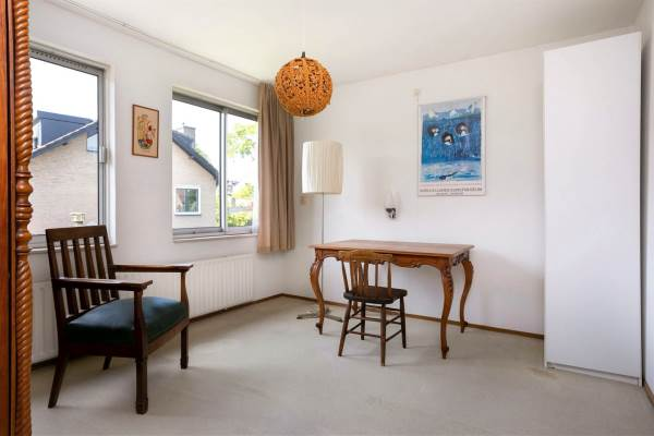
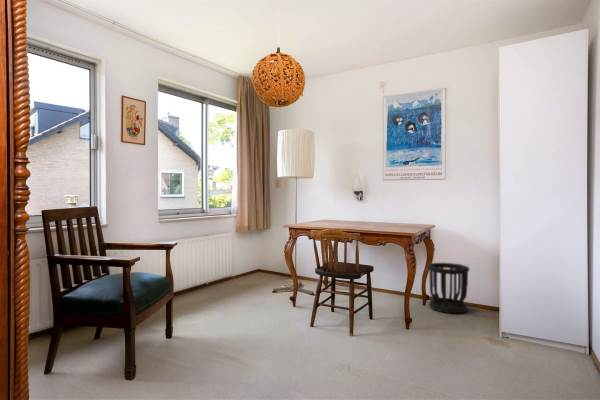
+ wastebasket (445, 286)
